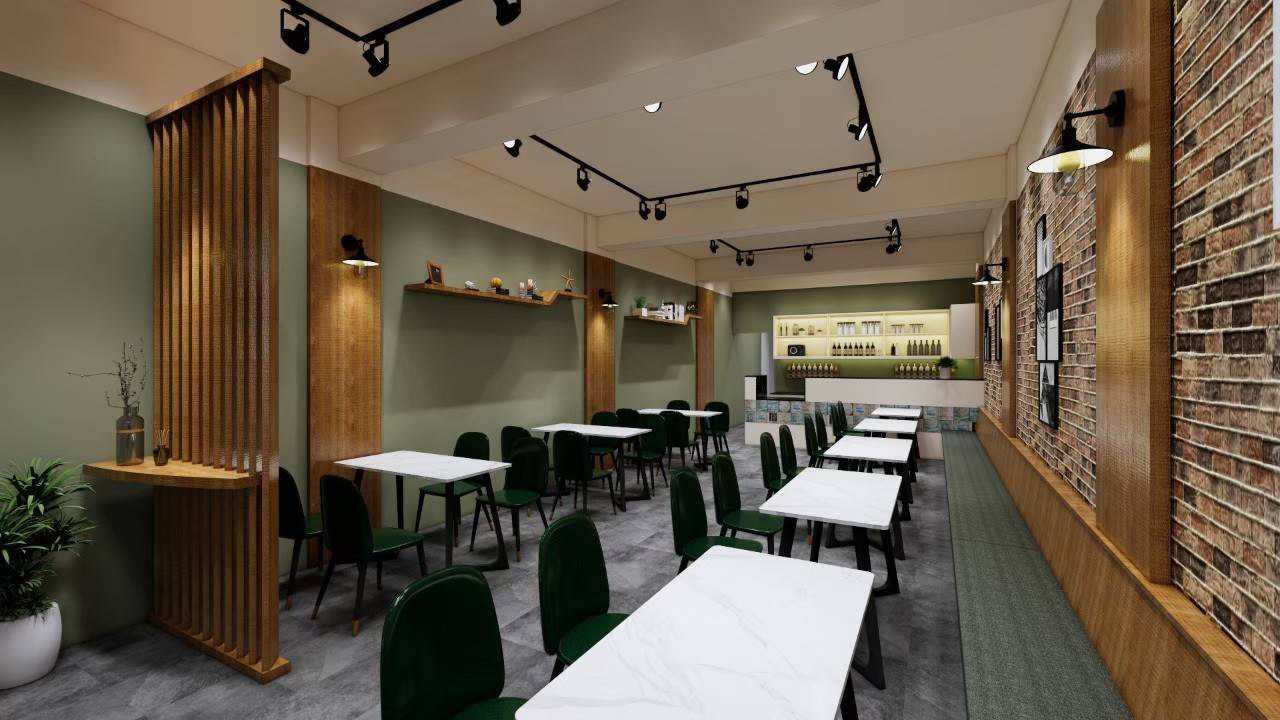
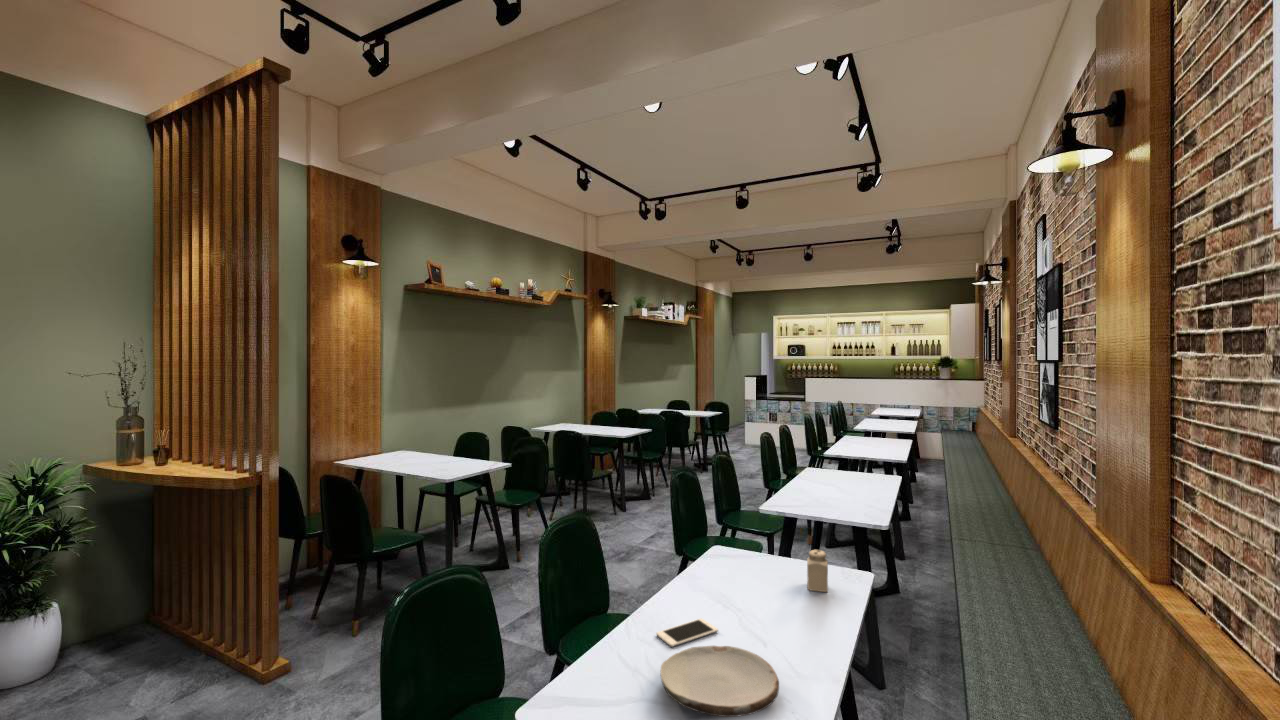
+ cell phone (687, 631)
+ salt shaker (817, 569)
+ plate (718, 679)
